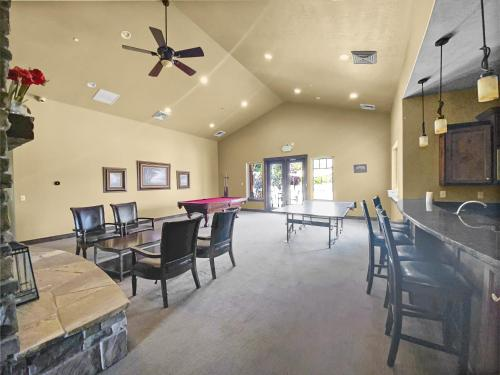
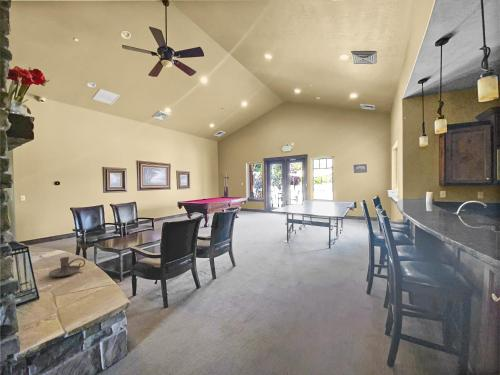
+ candle holder (68, 265)
